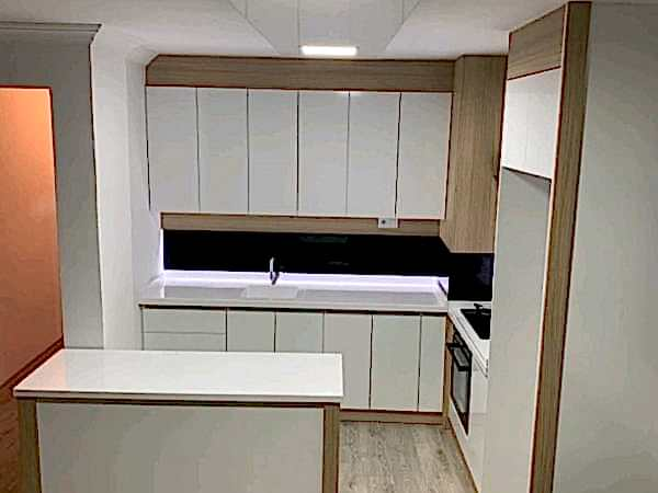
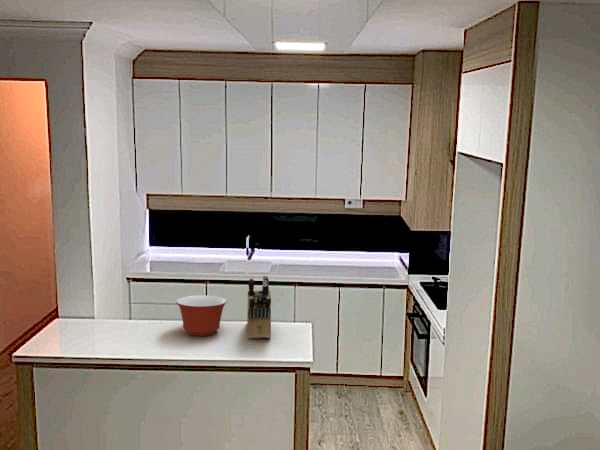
+ mixing bowl (201, 316)
+ knife block (259, 302)
